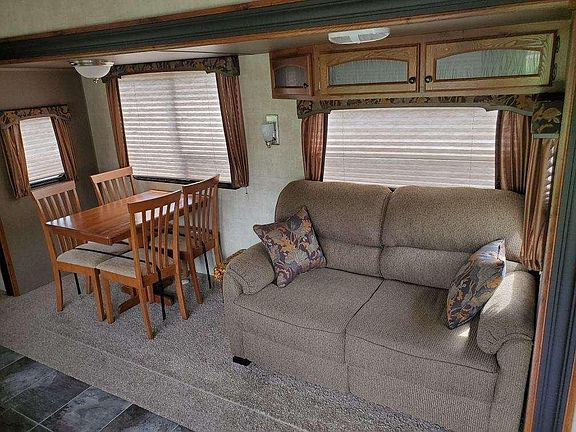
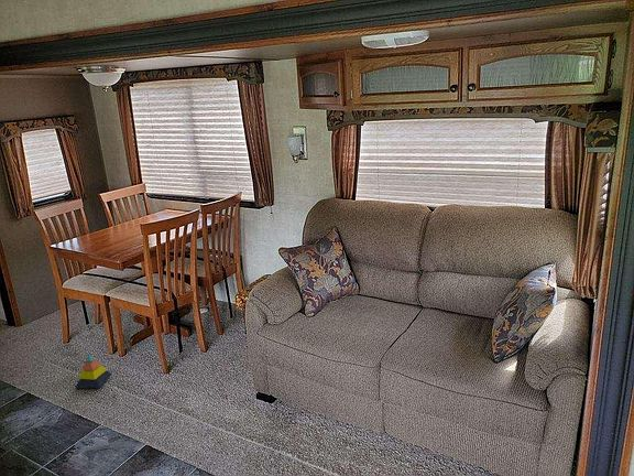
+ stacking toy (91, 367)
